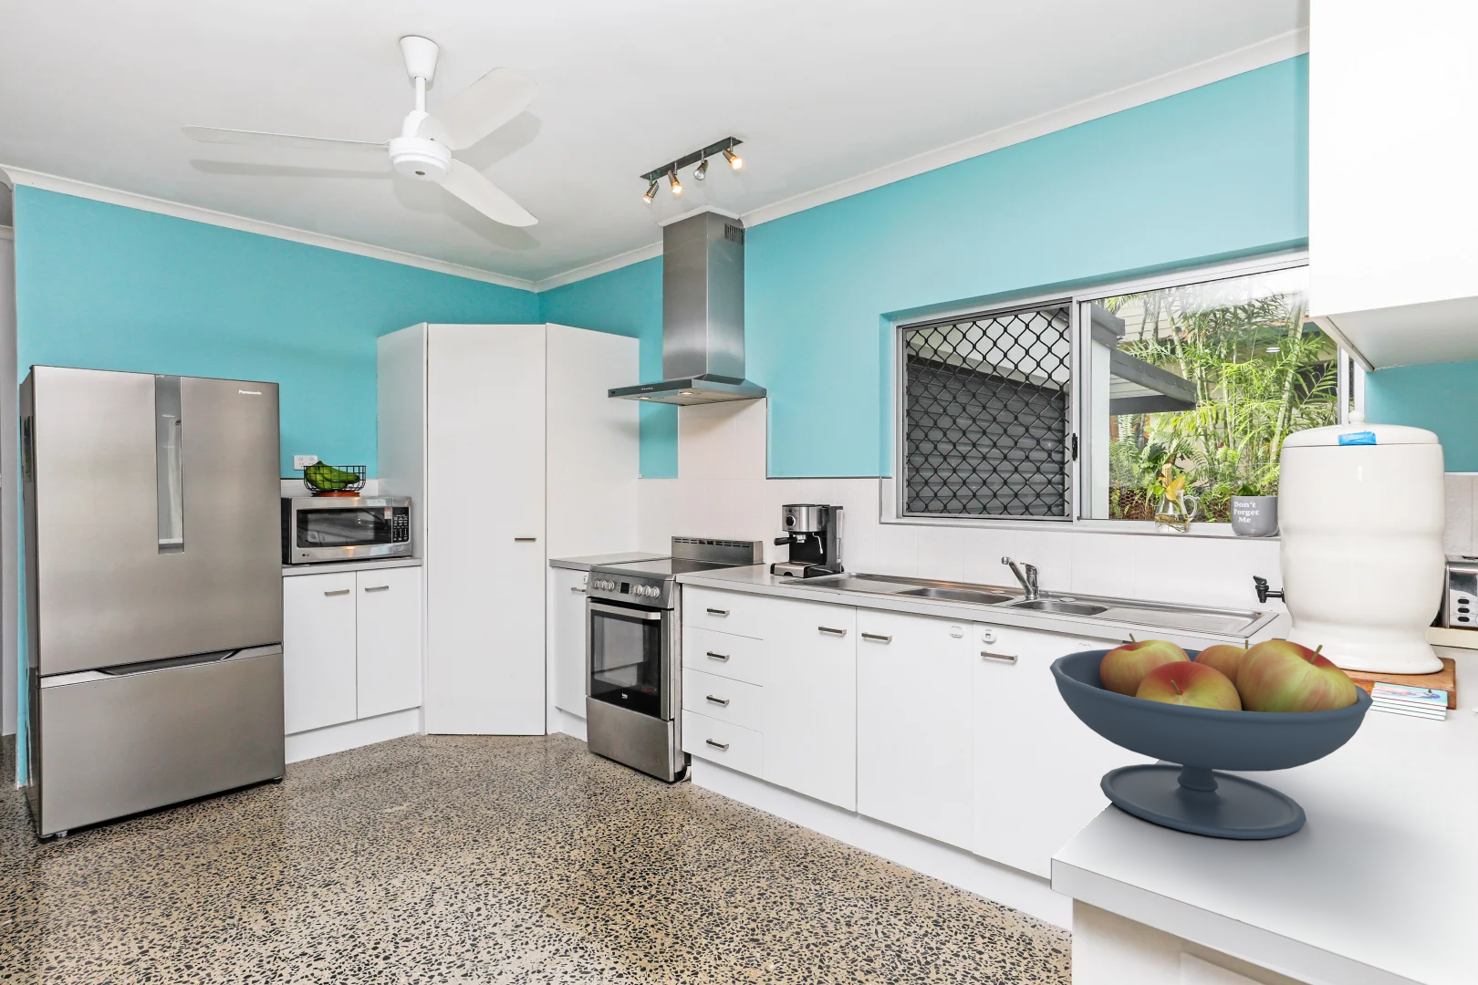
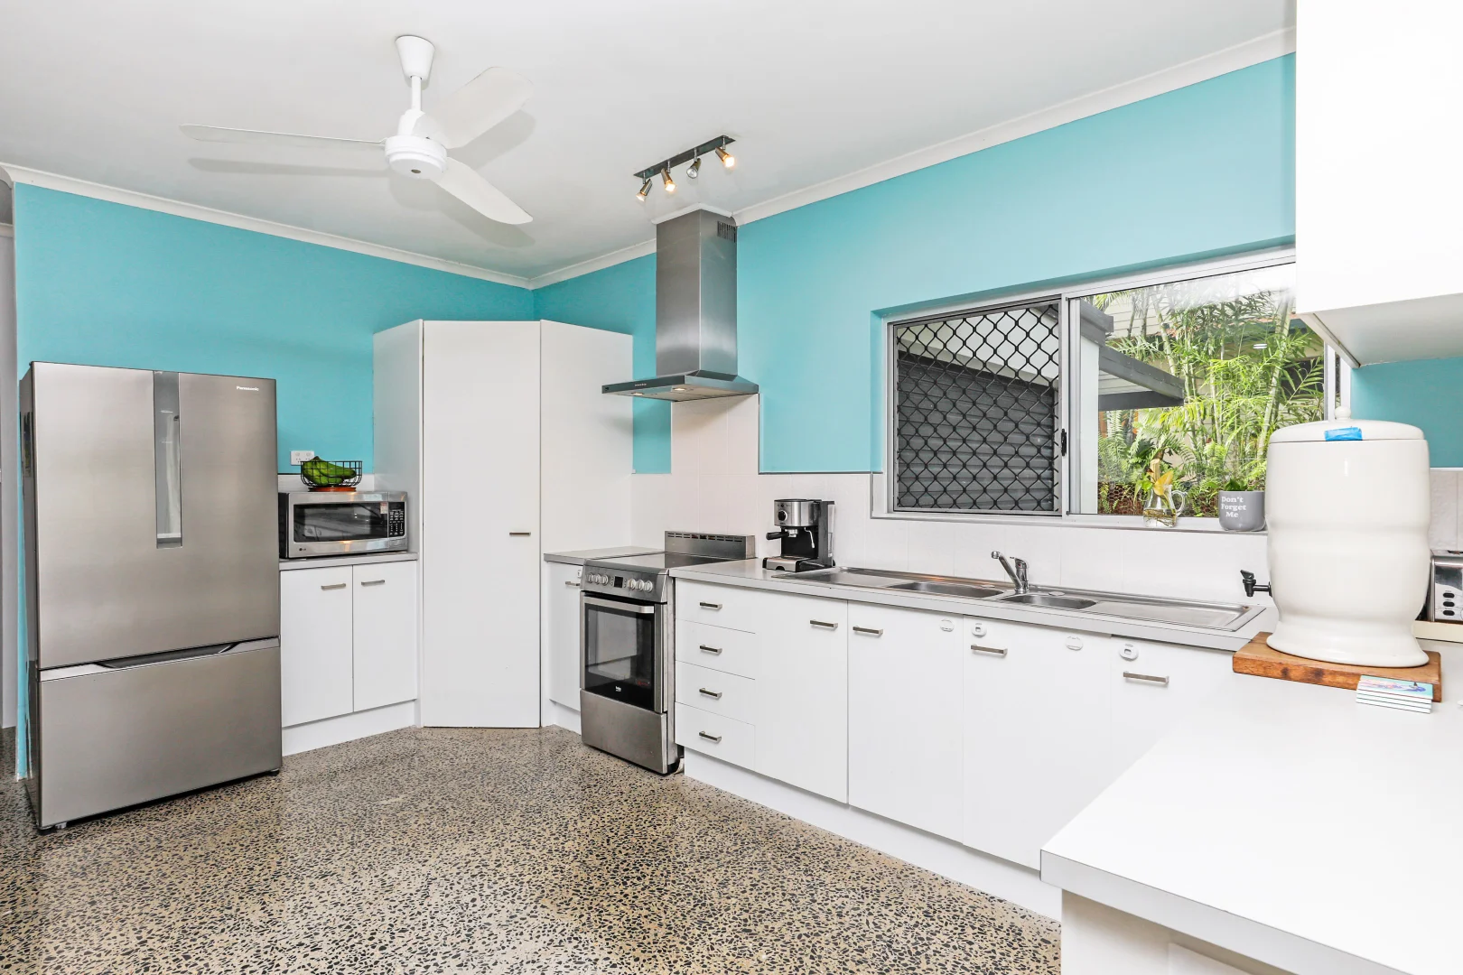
- fruit bowl (1196, 716)
